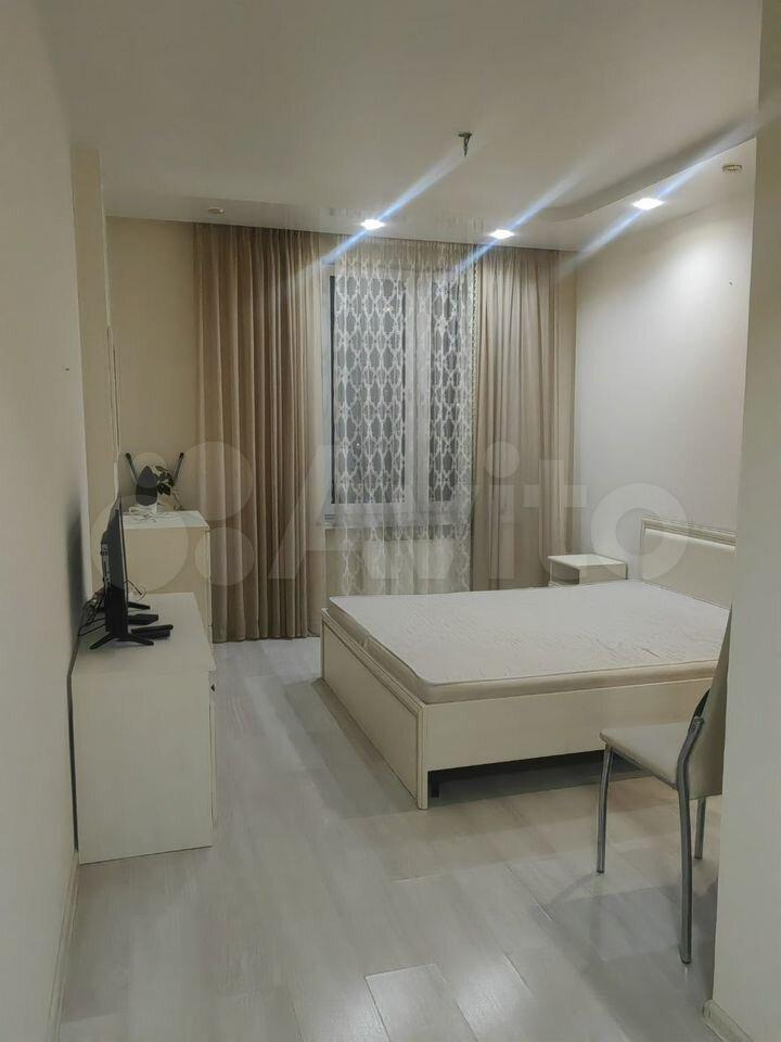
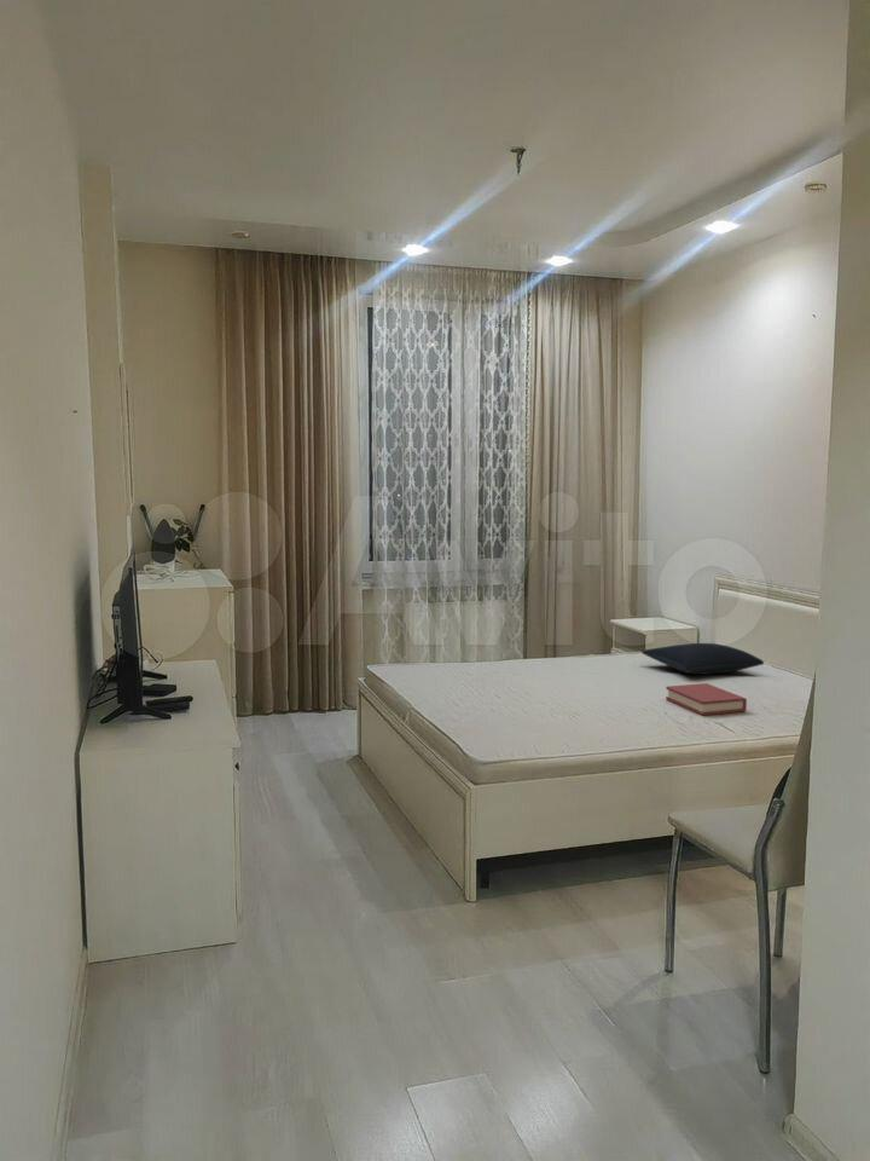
+ hardback book (704, 698)
+ pillow (700, 657)
